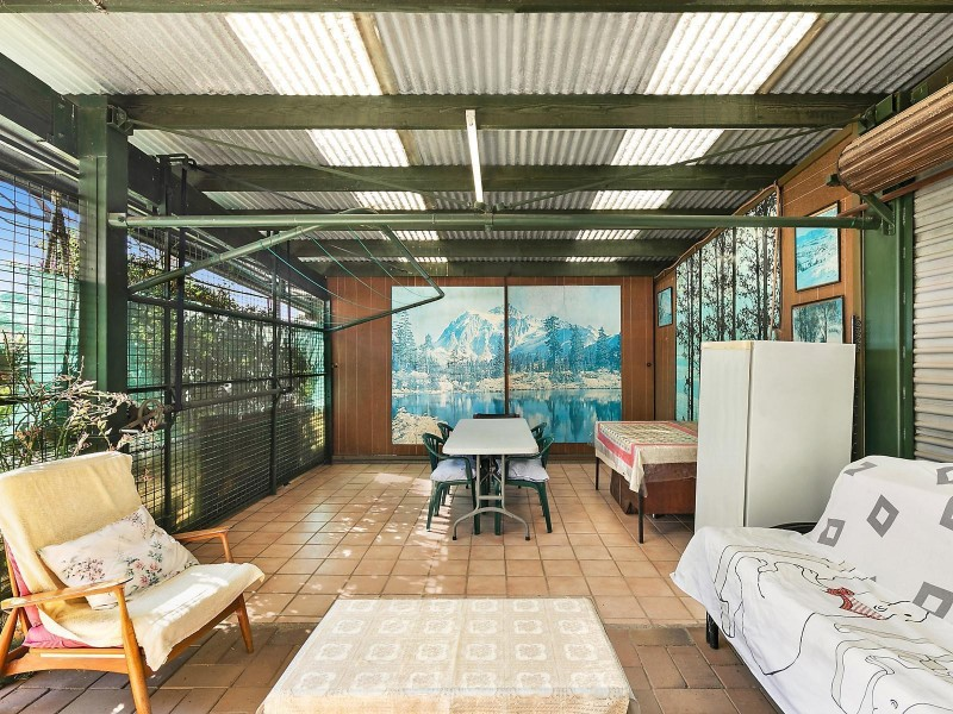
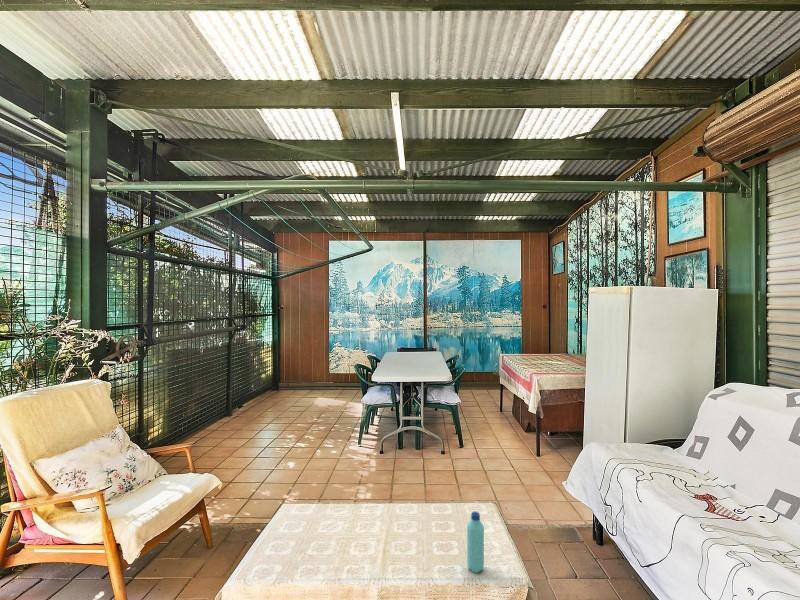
+ water bottle (475, 540)
